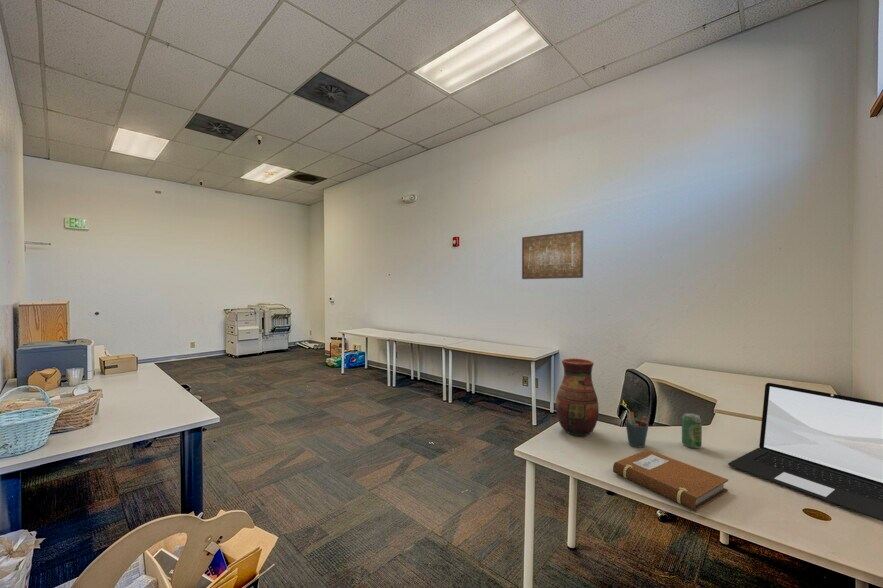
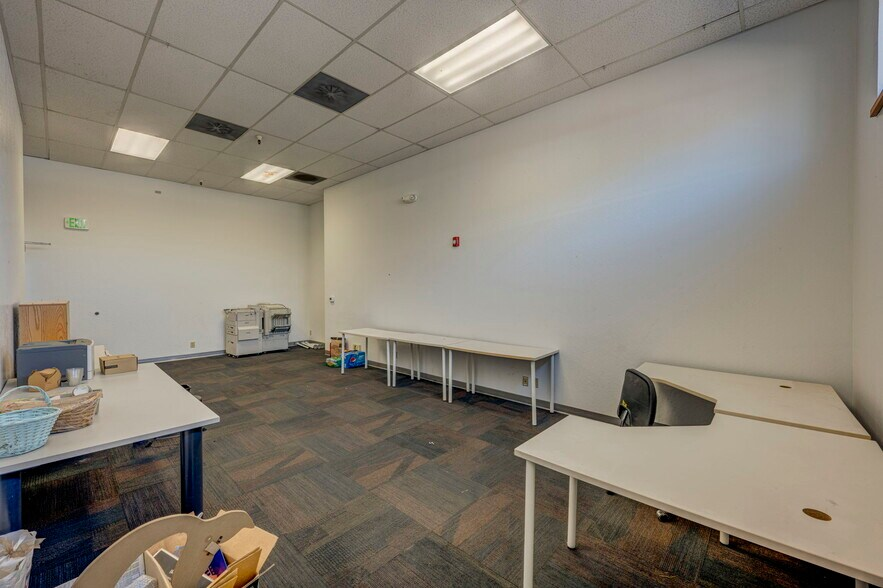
- laptop (815, 439)
- notebook (665, 475)
- wall art (550, 256)
- vase (576, 396)
- pen holder (636, 428)
- beverage can (691, 430)
